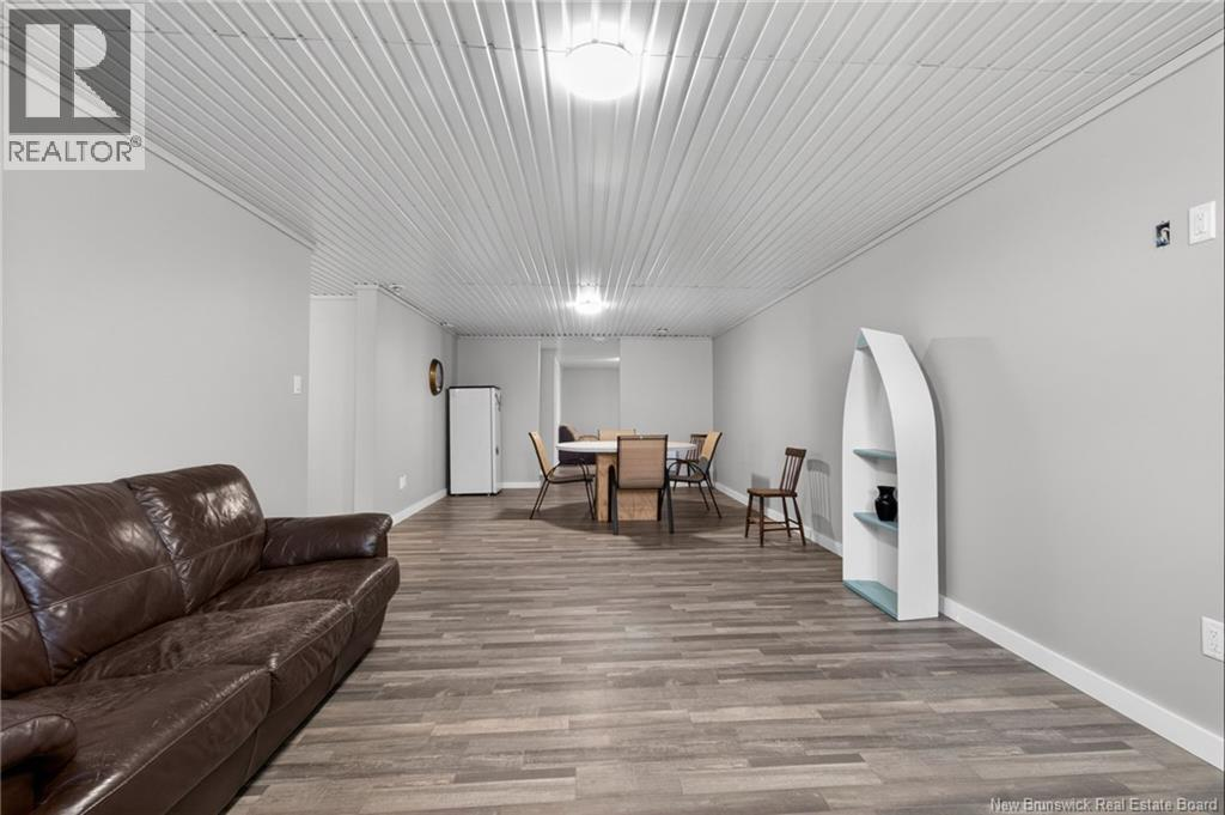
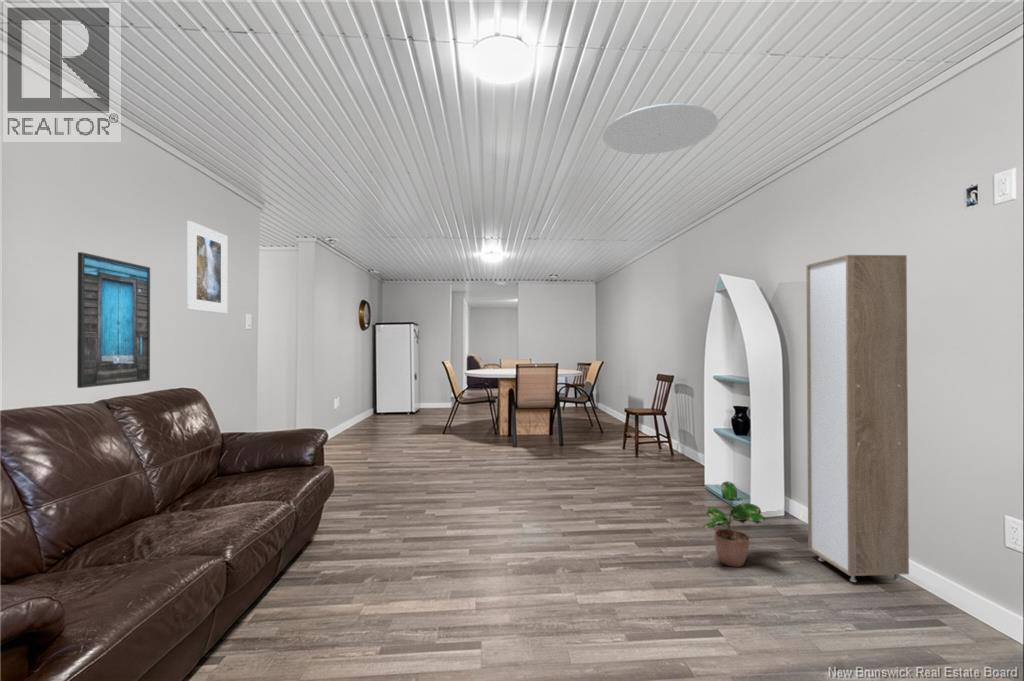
+ ceiling lamp (658, 128)
+ cabinet (857, 414)
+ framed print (117, 322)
+ potted plant (730, 523)
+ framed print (208, 270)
